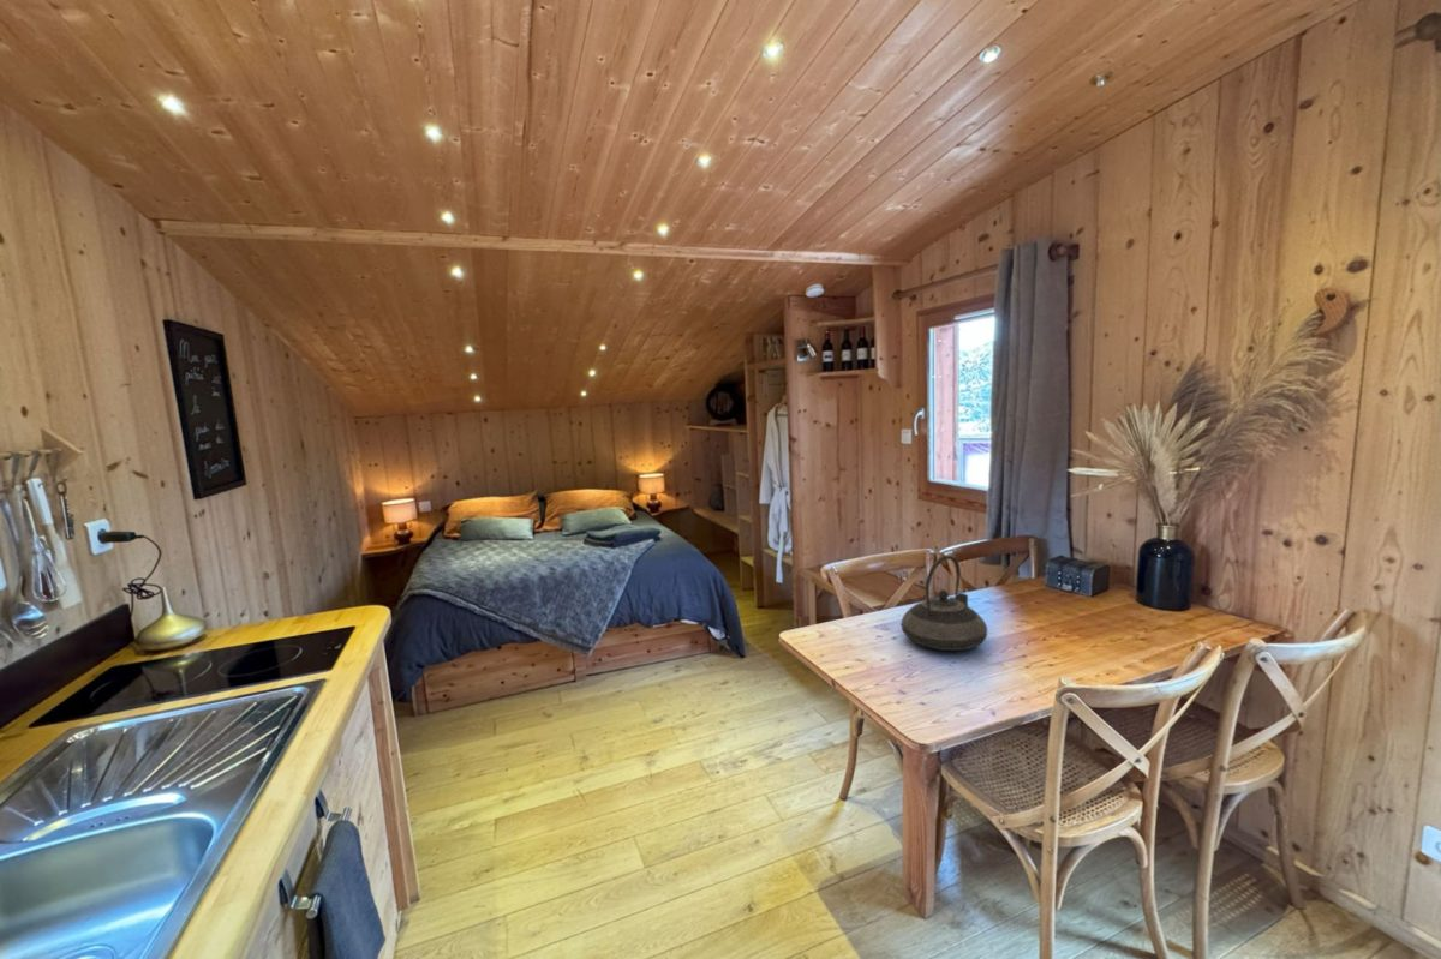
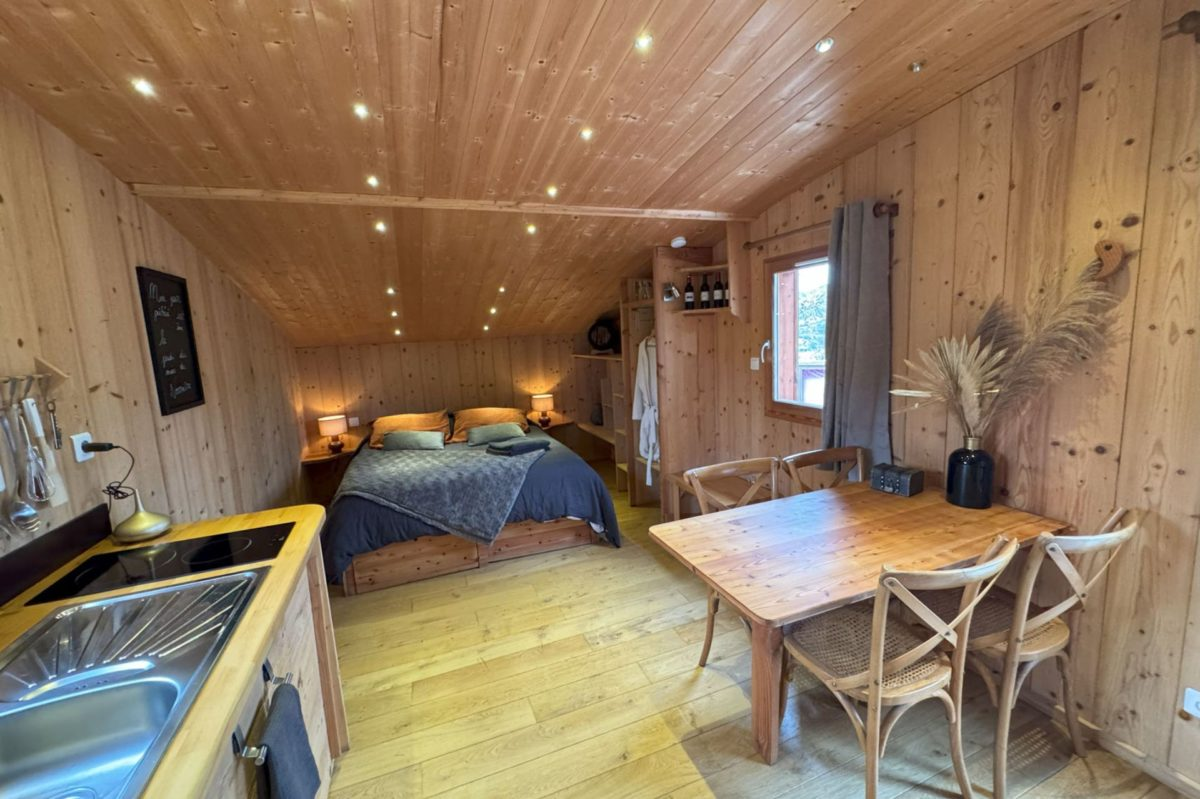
- teapot (945, 598)
